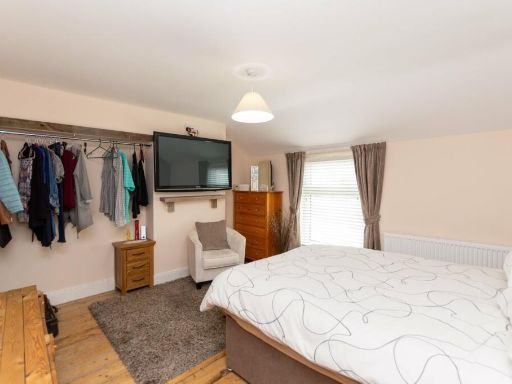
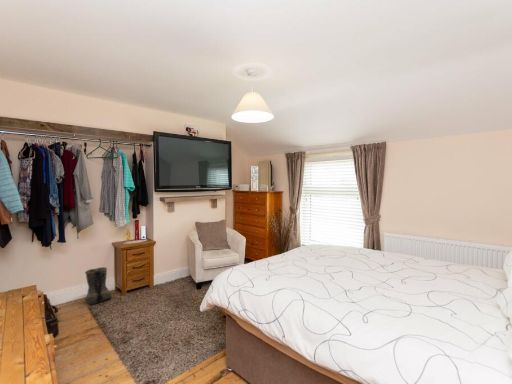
+ boots (97, 284)
